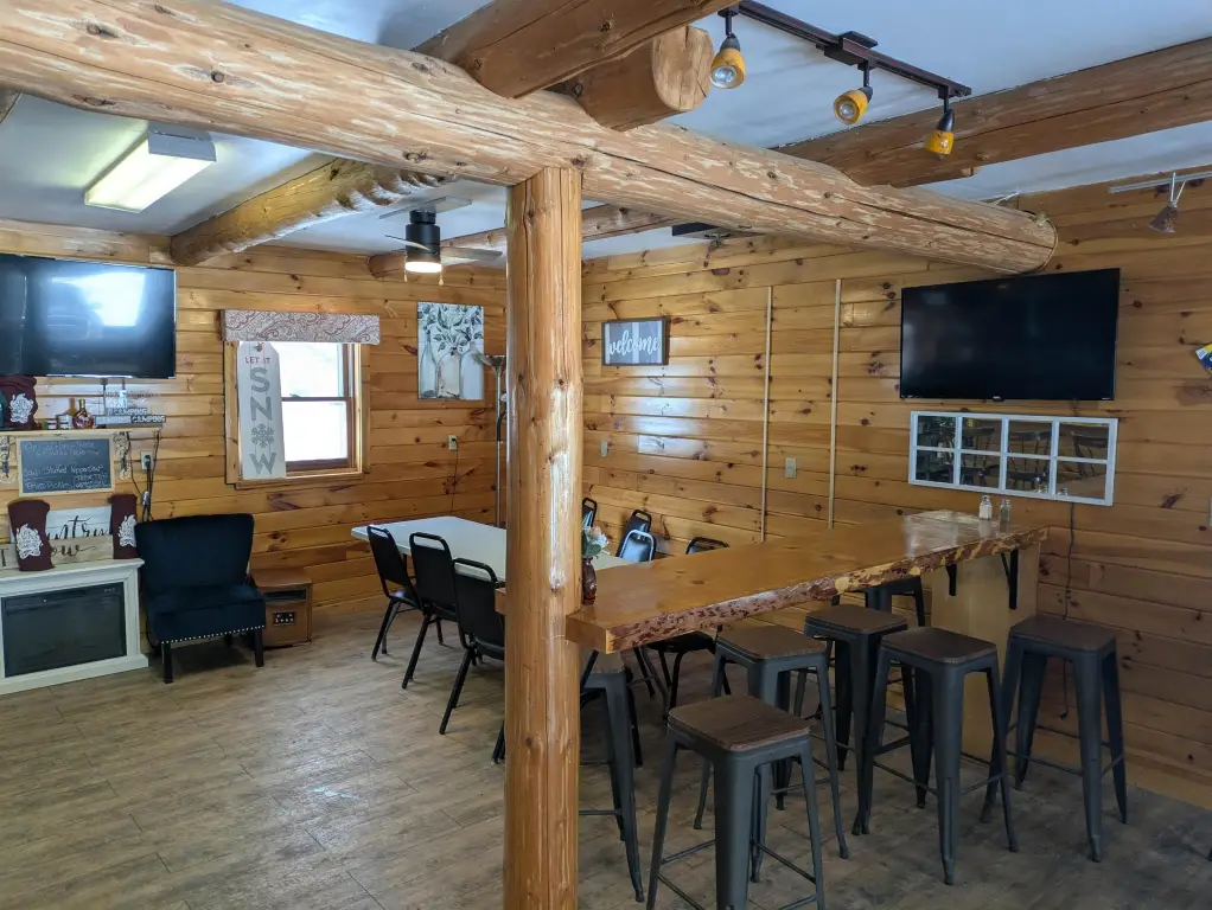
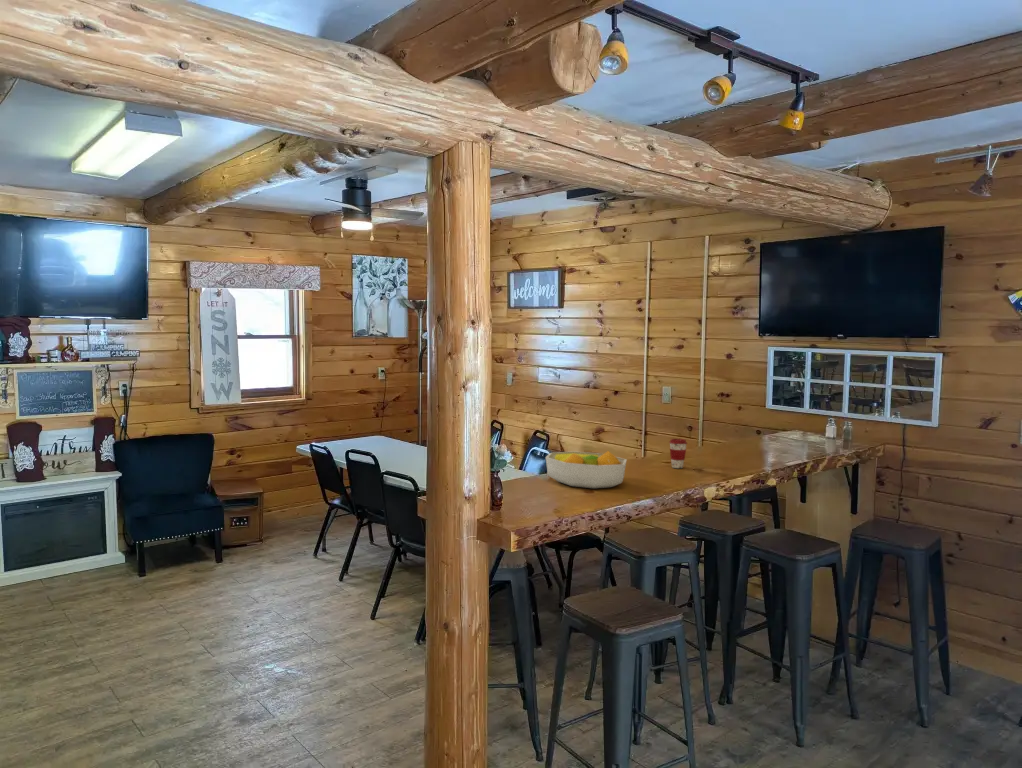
+ fruit bowl (585, 464)
+ coffee cup (677, 453)
